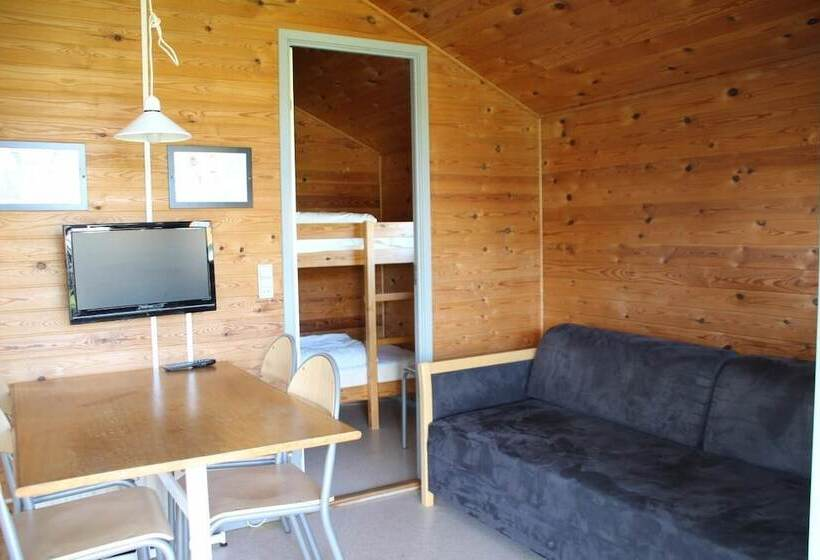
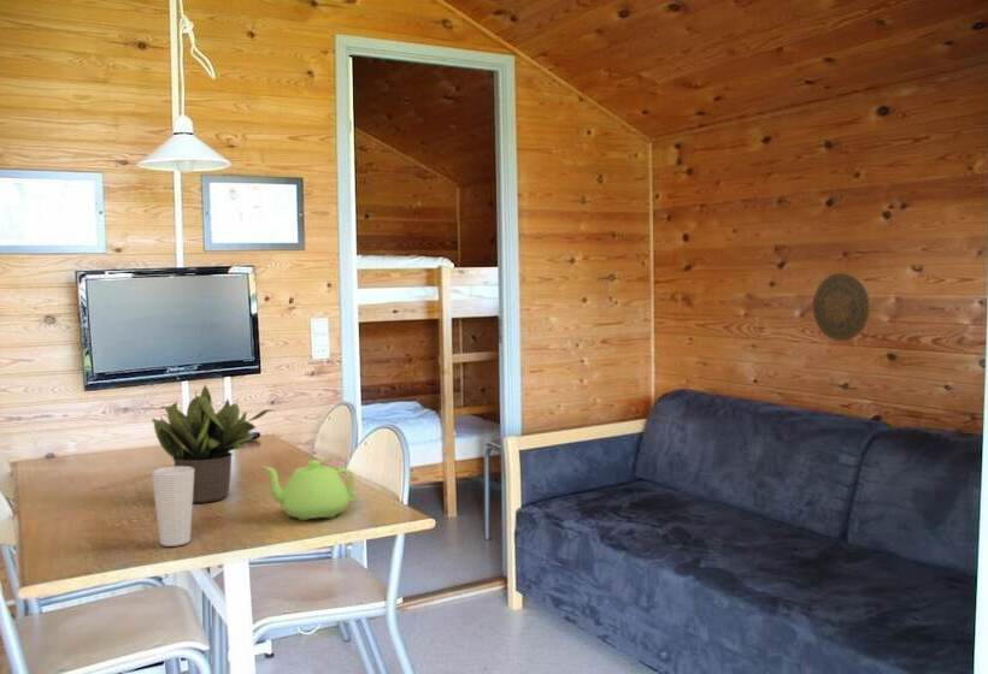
+ decorative plate (839, 307)
+ potted plant (217, 439)
+ cup (174, 506)
+ teapot (310, 487)
